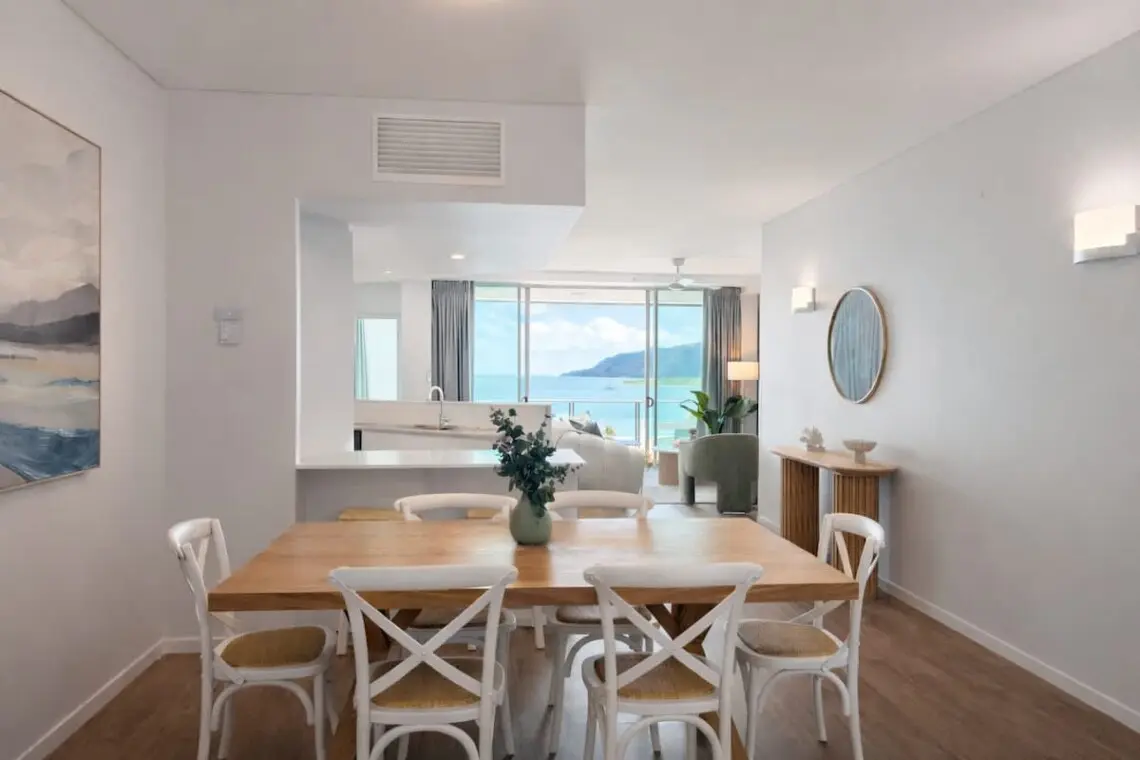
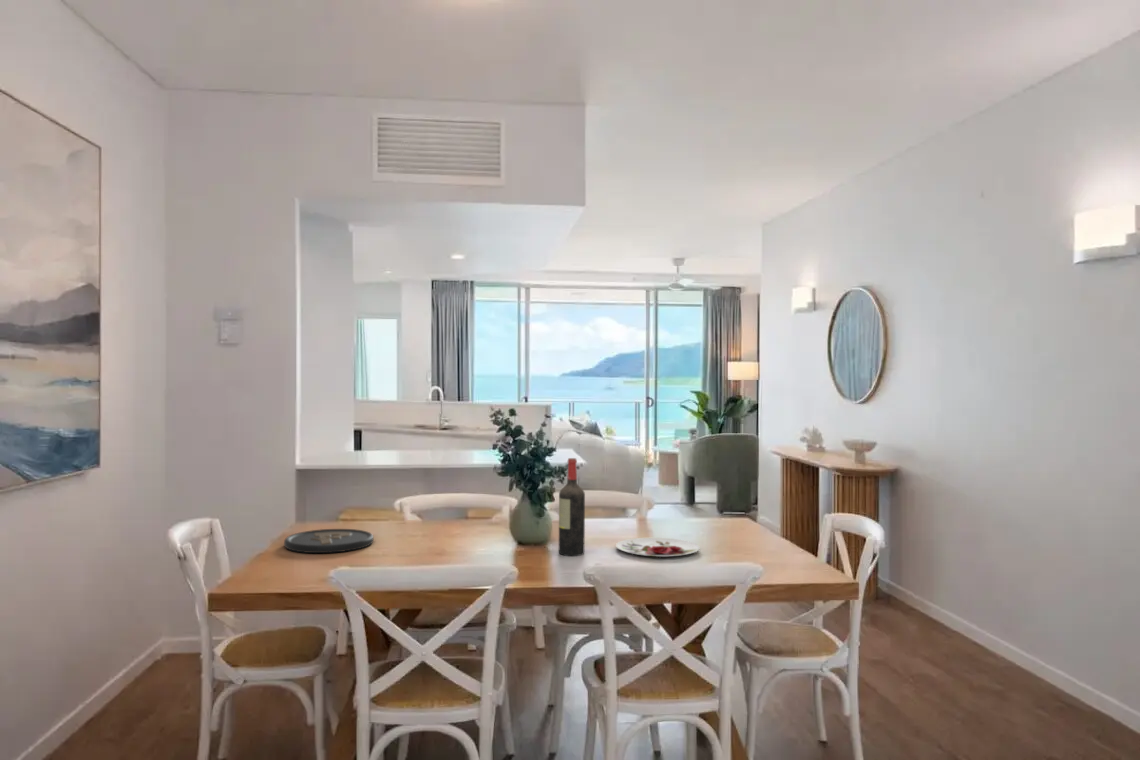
+ plate (657, 545)
+ wine bottle (571, 506)
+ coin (329, 540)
